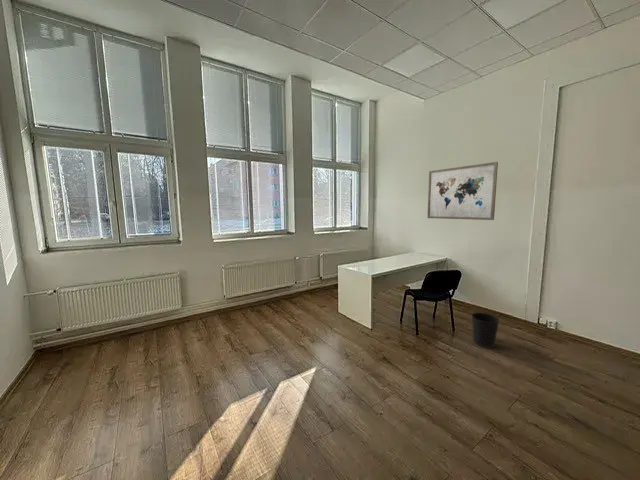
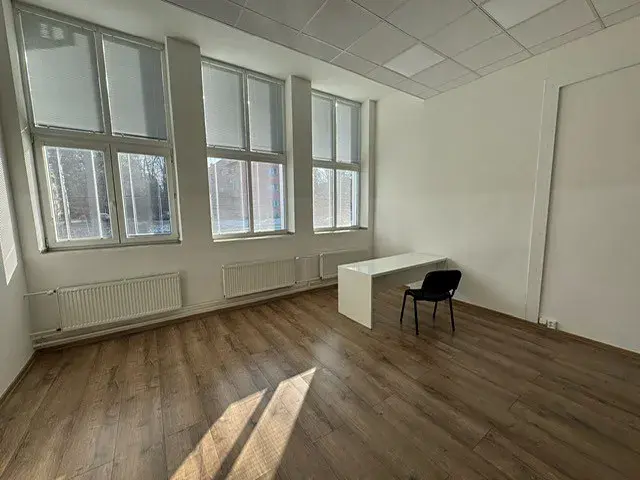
- wastebasket (484, 330)
- wall art (458, 193)
